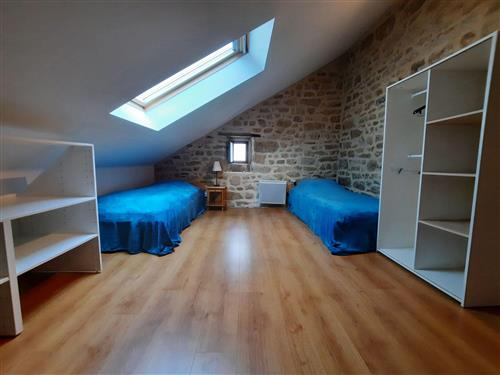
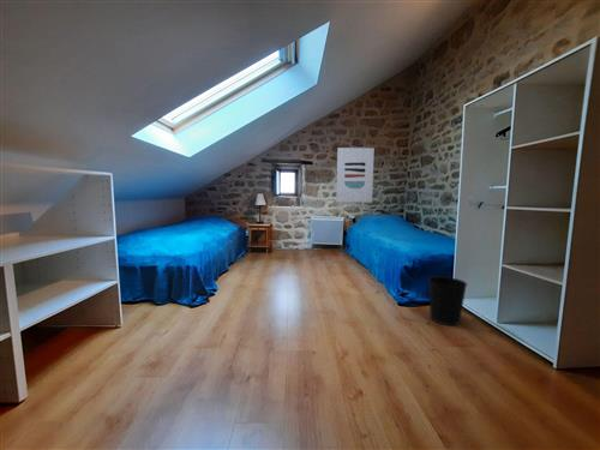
+ wall art (354, 175)
+ wastebasket (445, 300)
